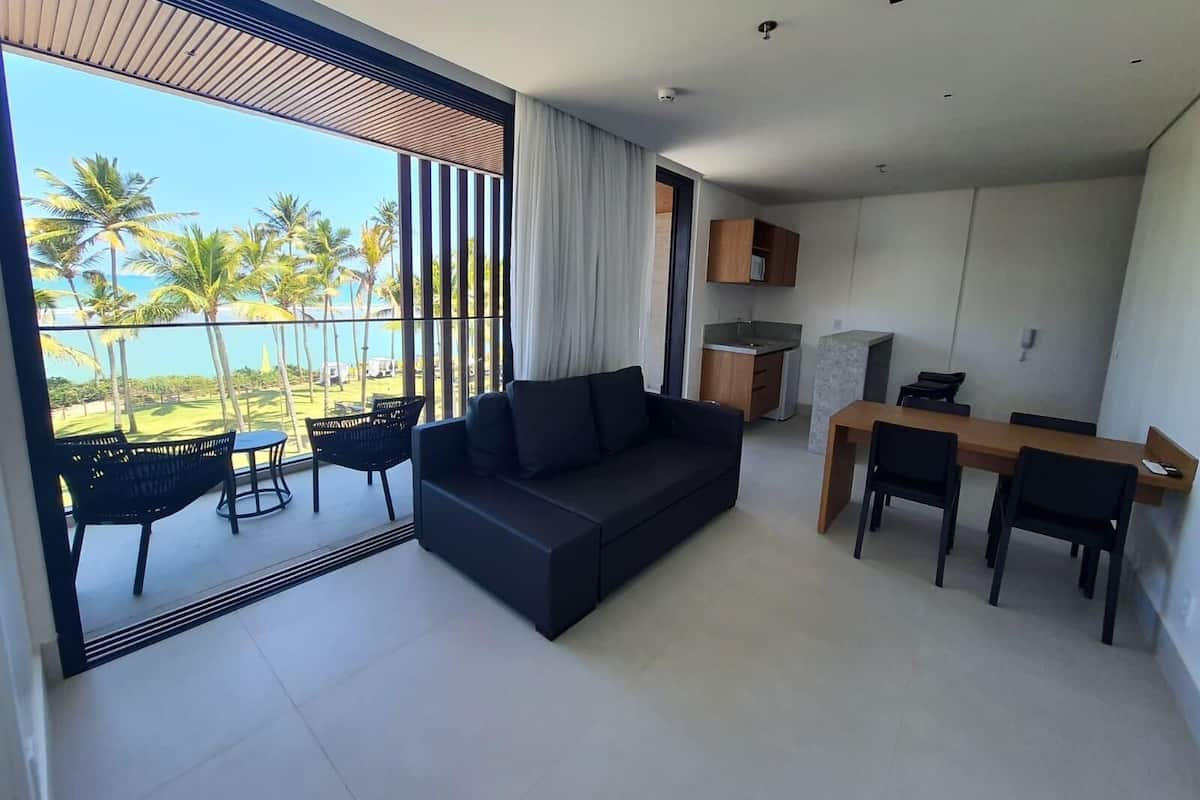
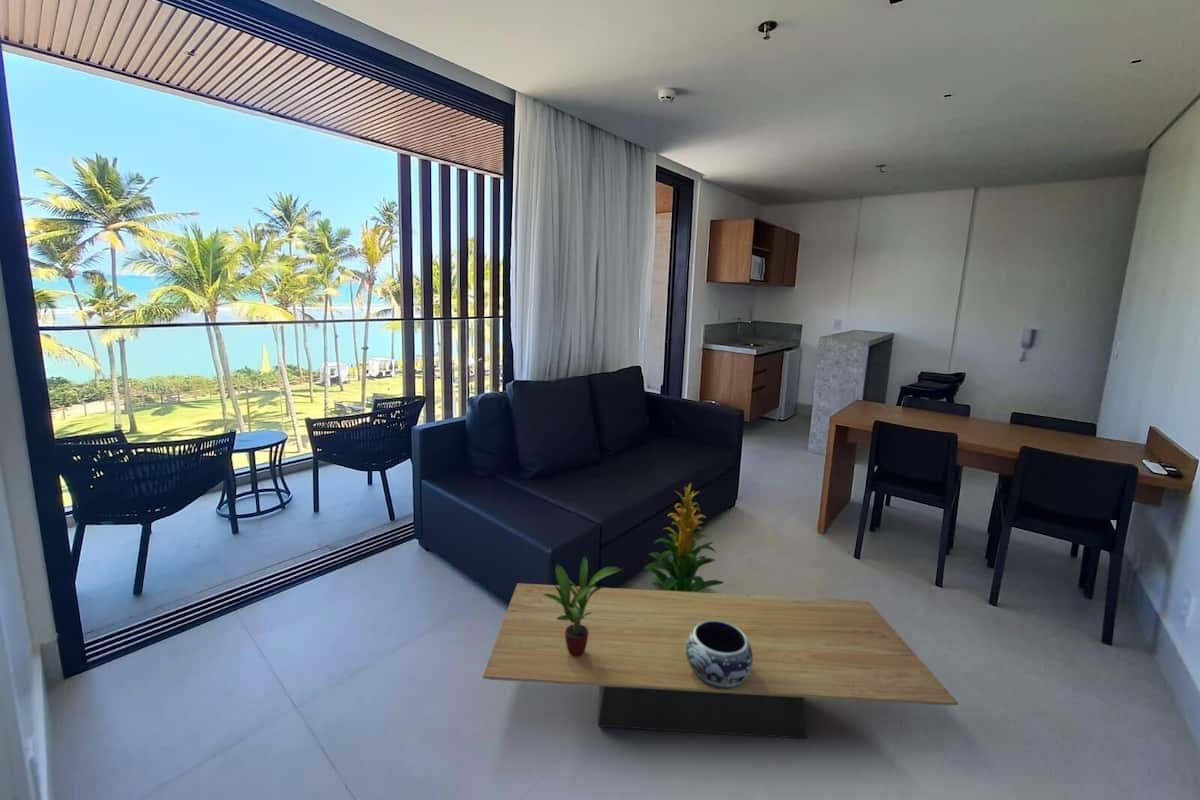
+ indoor plant (684, 544)
+ decorative bowl (718, 652)
+ potted plant (583, 613)
+ coffee table (695, 674)
